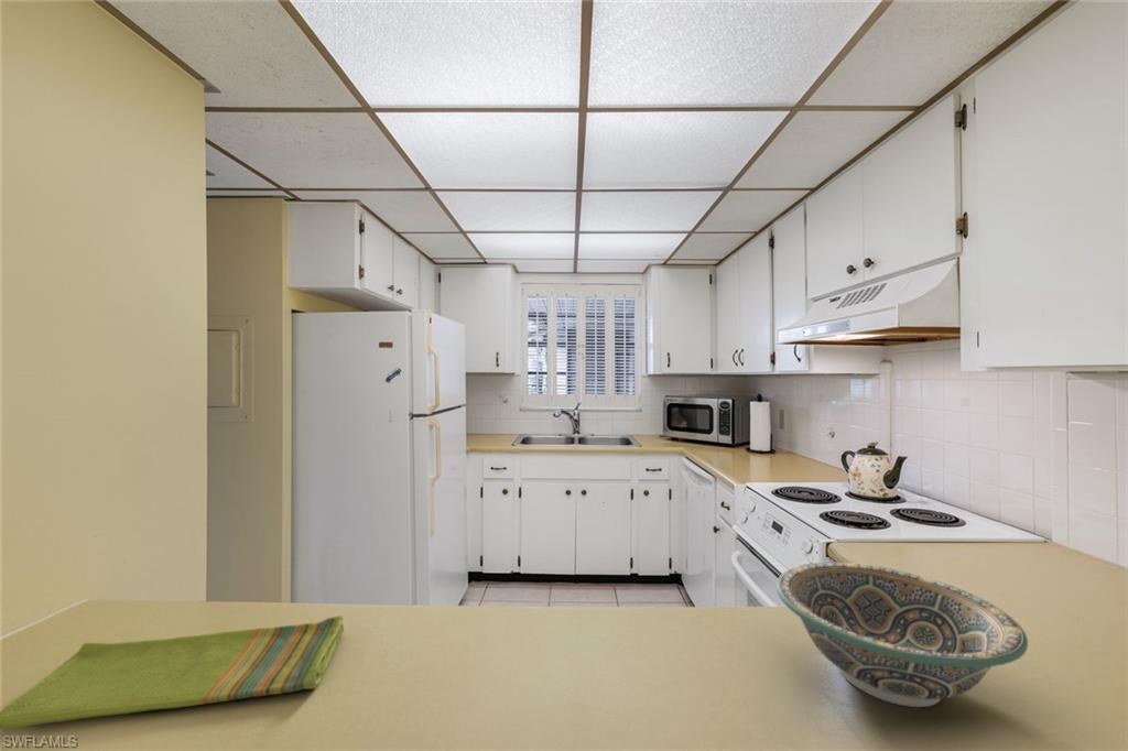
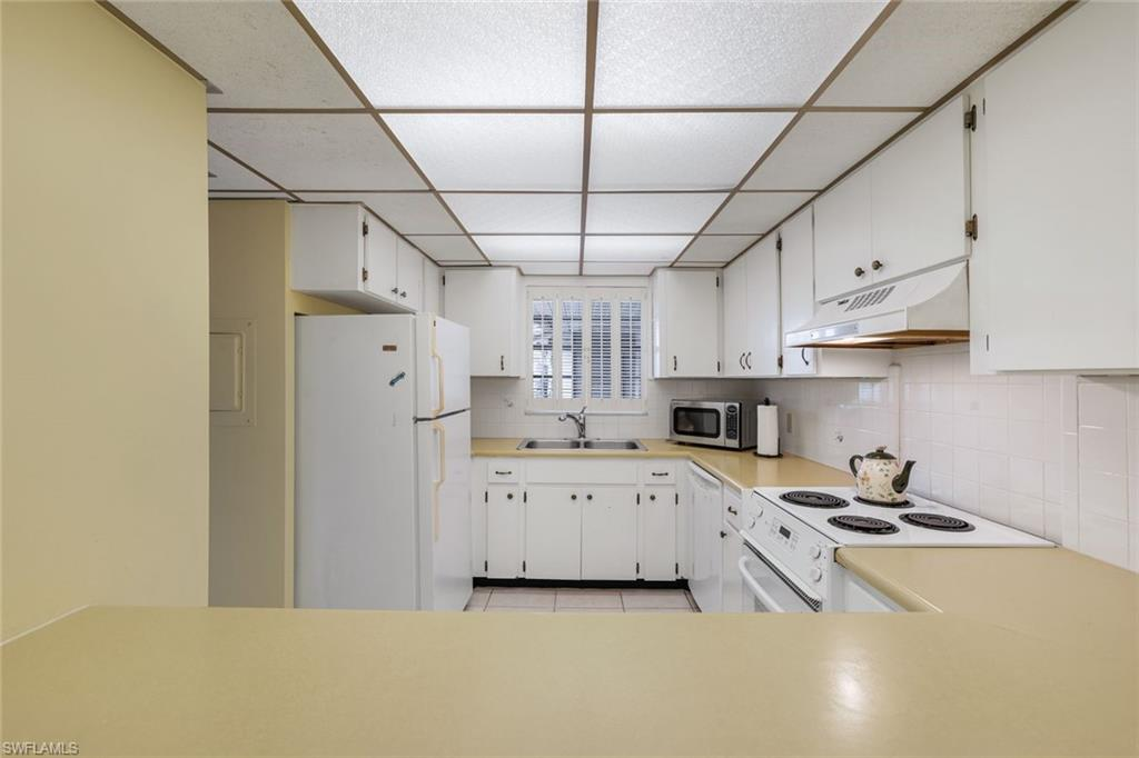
- dish towel (195, 664)
- bowl (887, 639)
